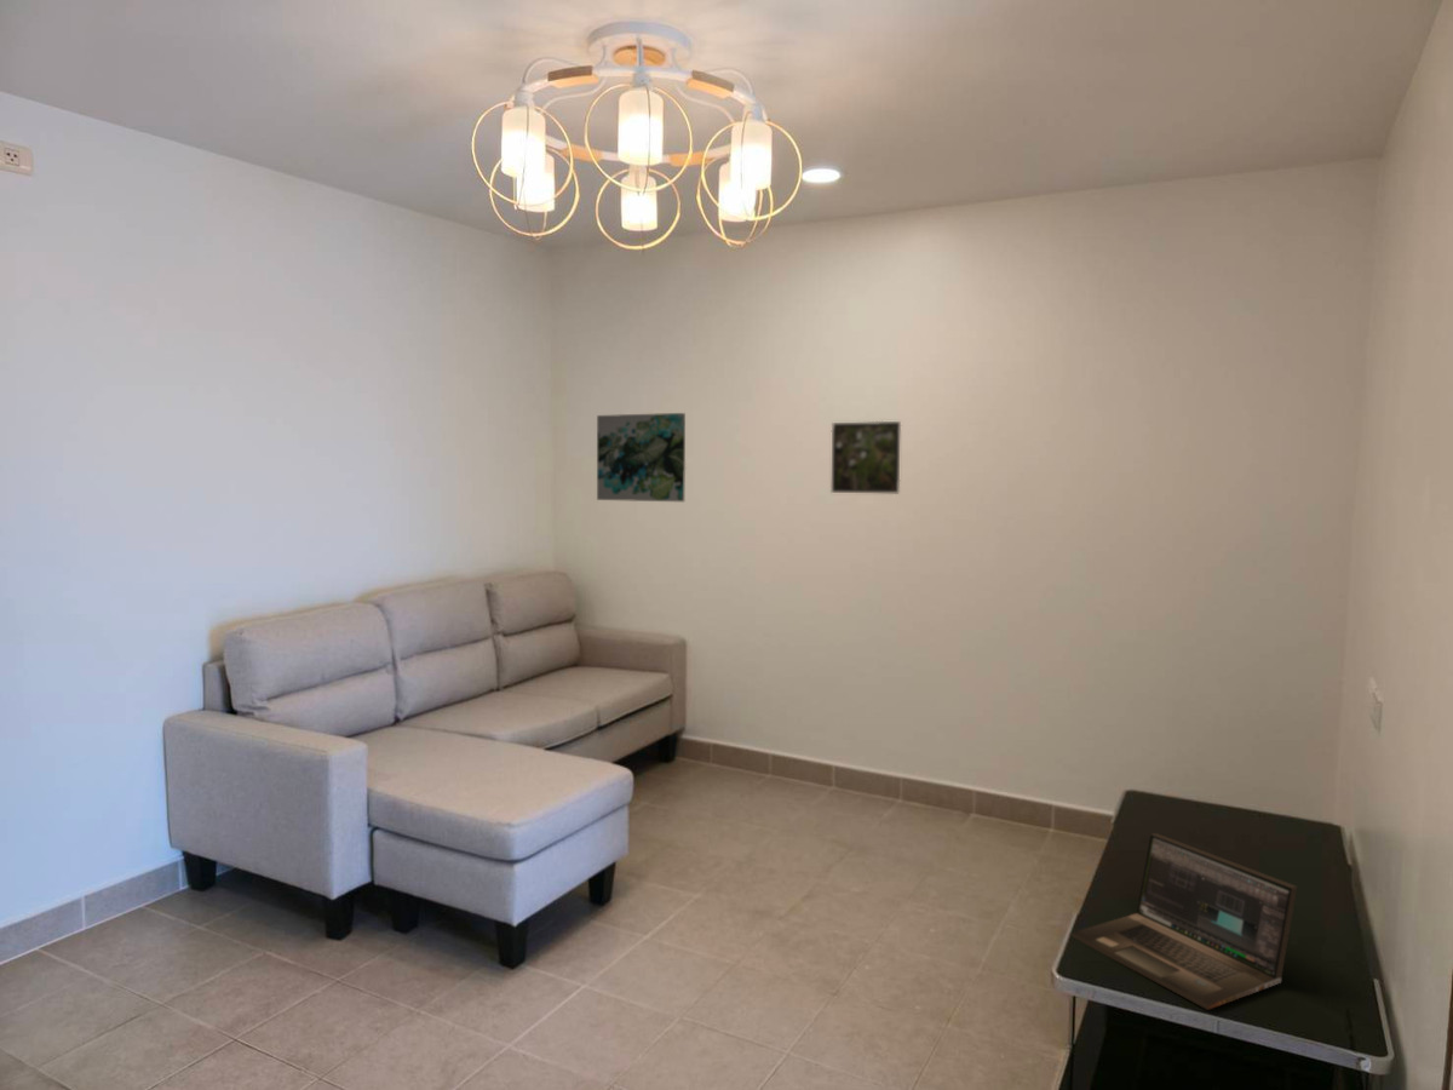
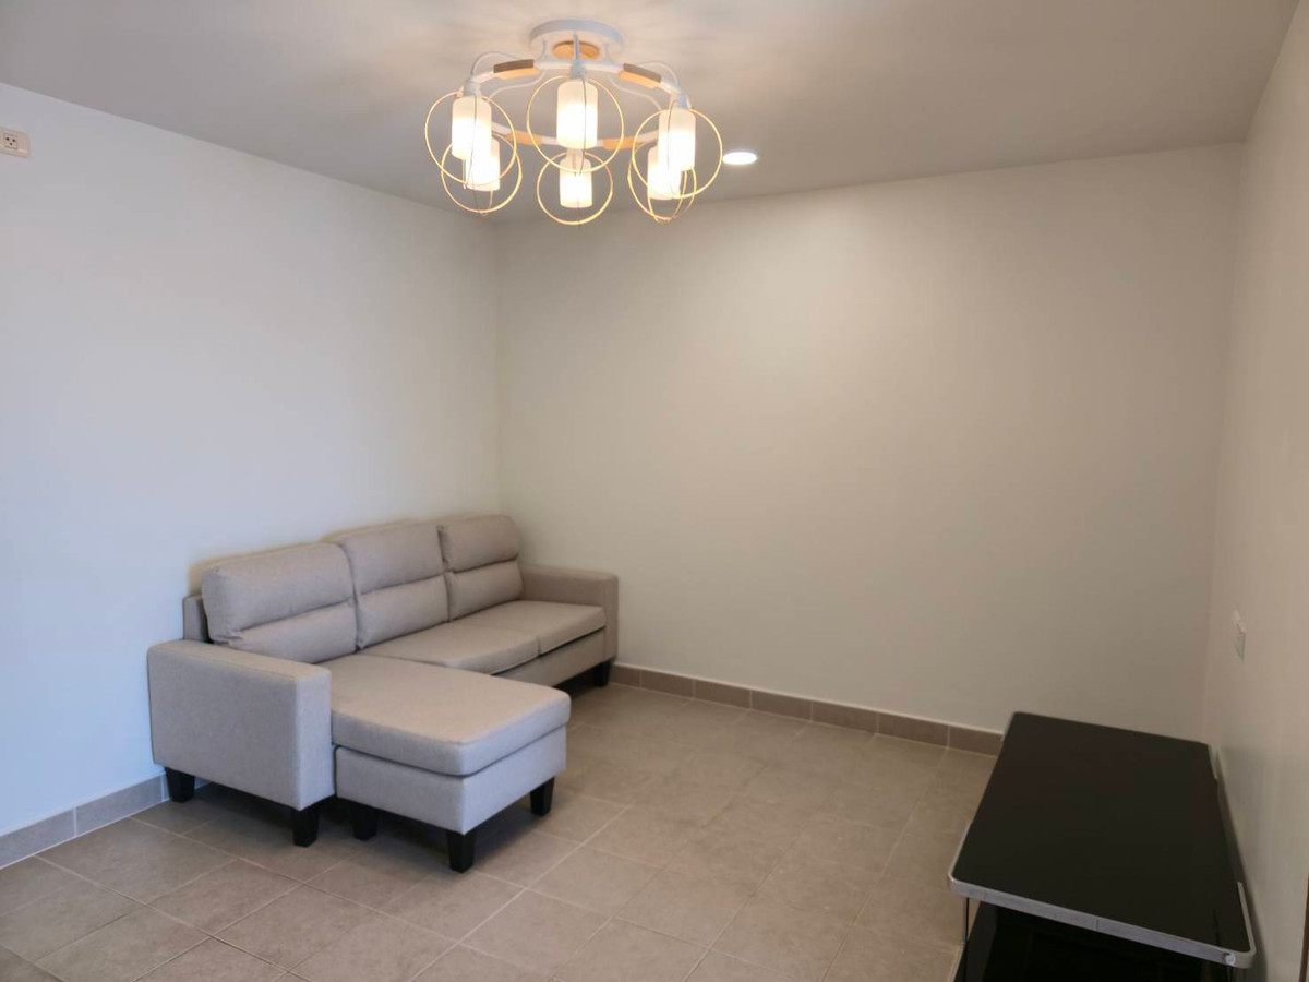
- laptop (1179, 912)
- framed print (865, 458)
- wall art (639, 458)
